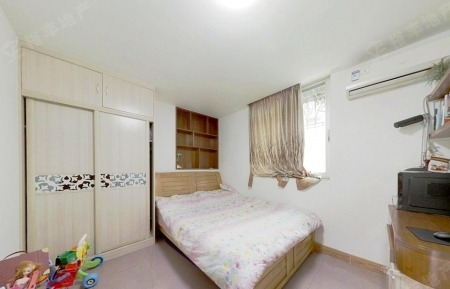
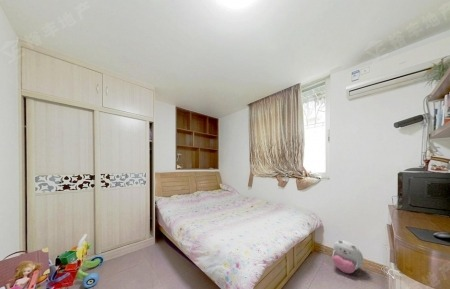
+ plush toy (346, 255)
